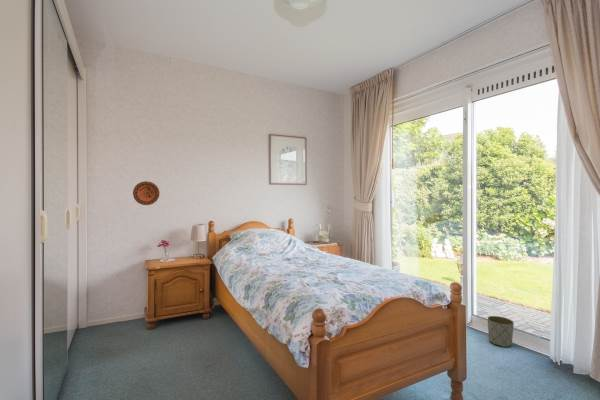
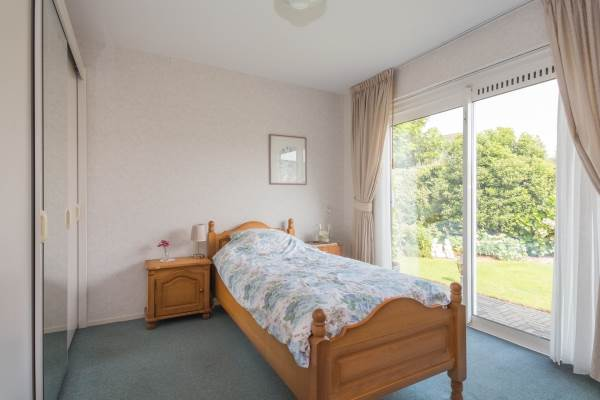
- planter (500, 331)
- decorative plate (146, 193)
